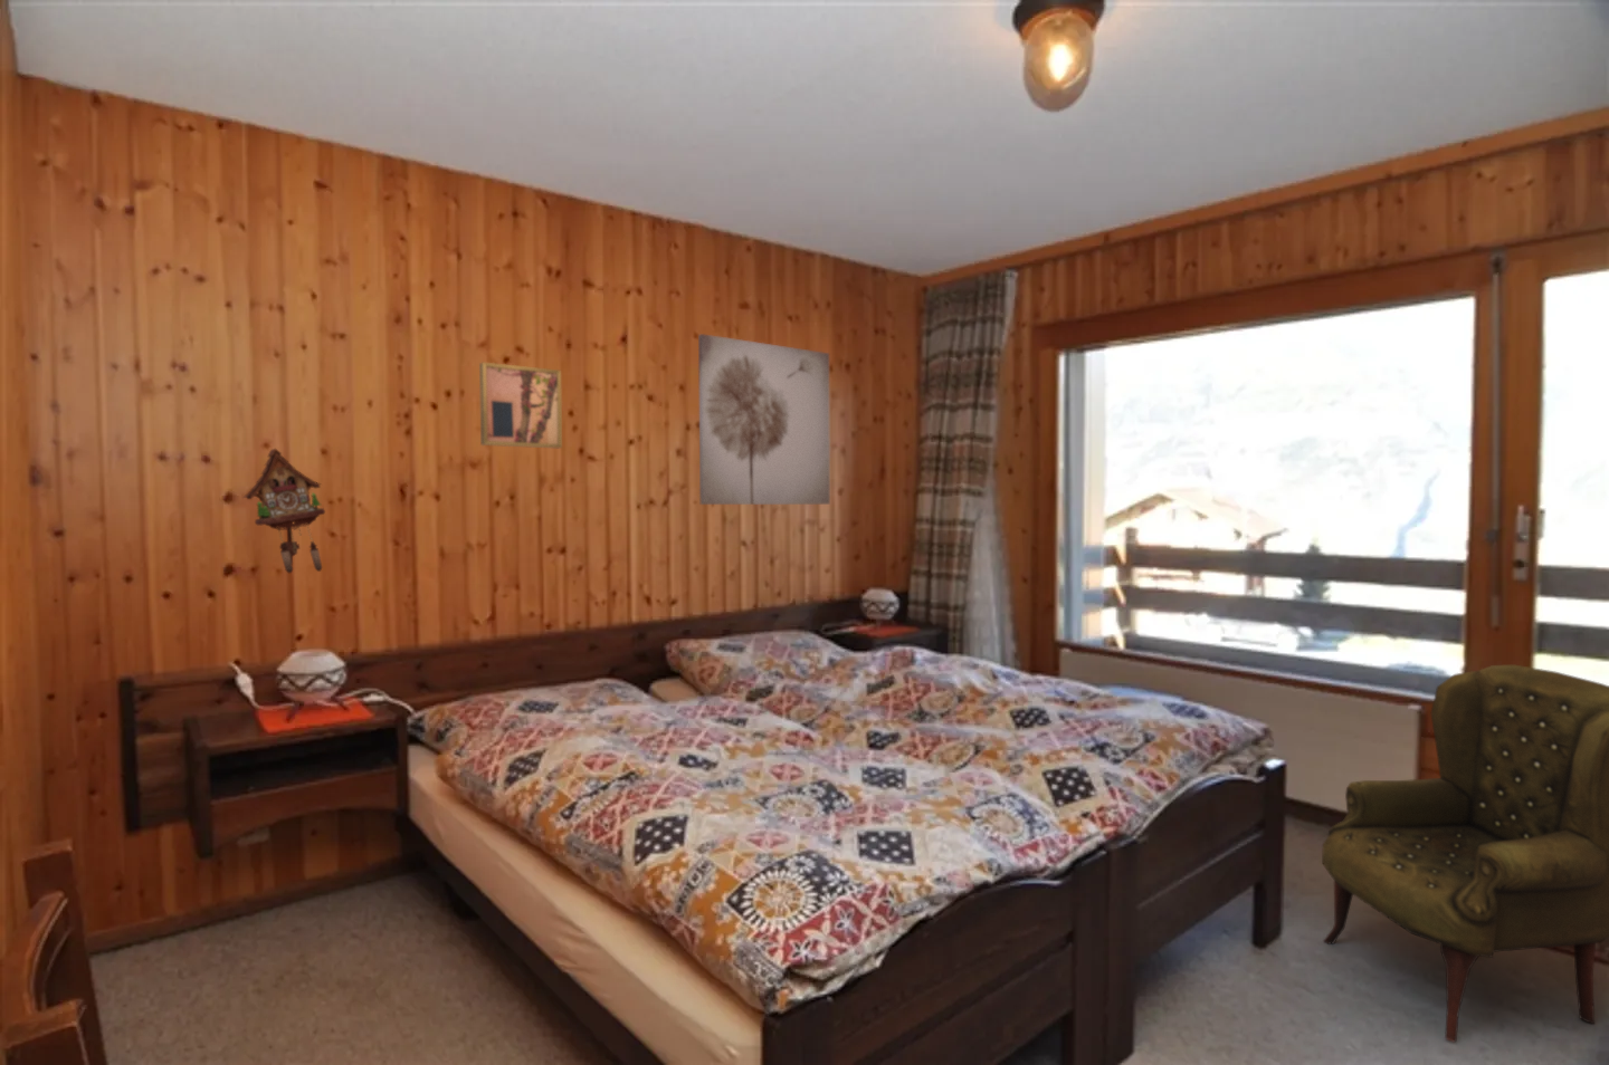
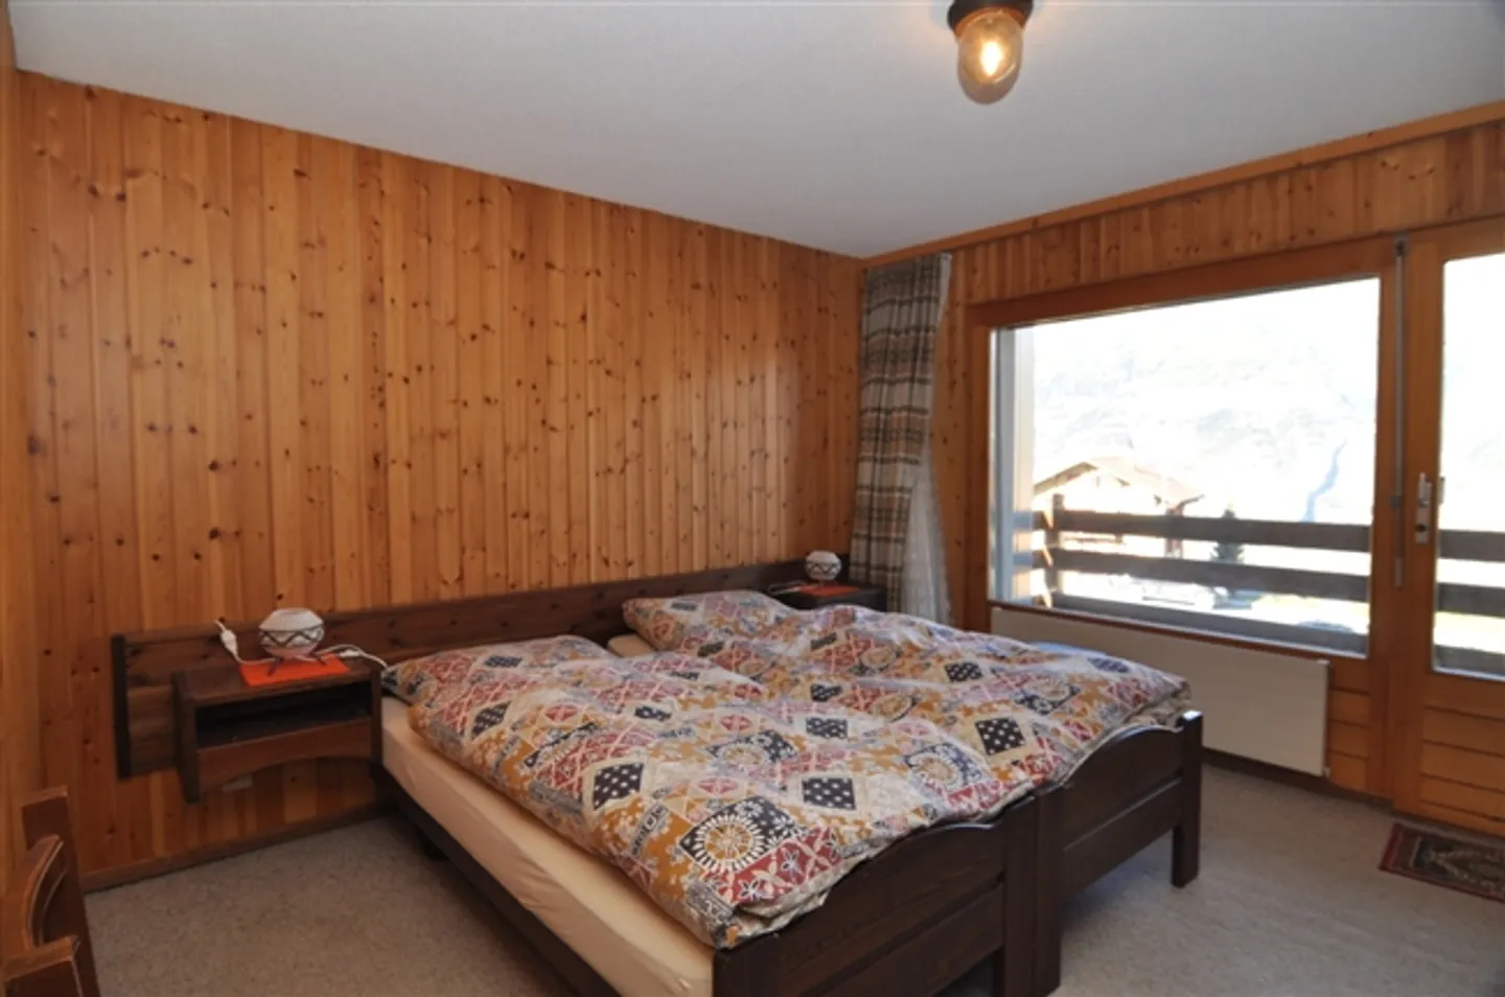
- cuckoo clock (285, 511)
- wall art (767, 424)
- armchair (1464, 828)
- wall art (522, 407)
